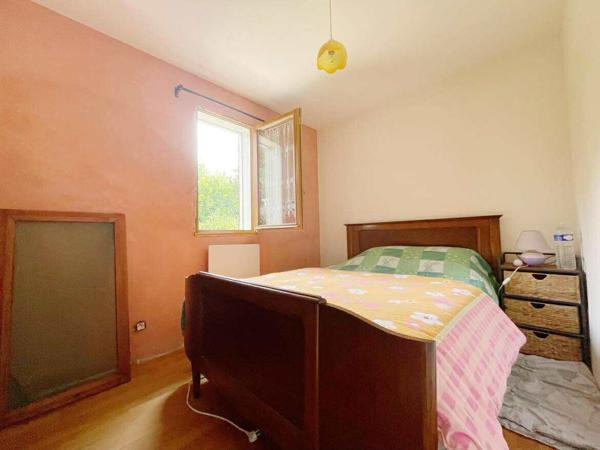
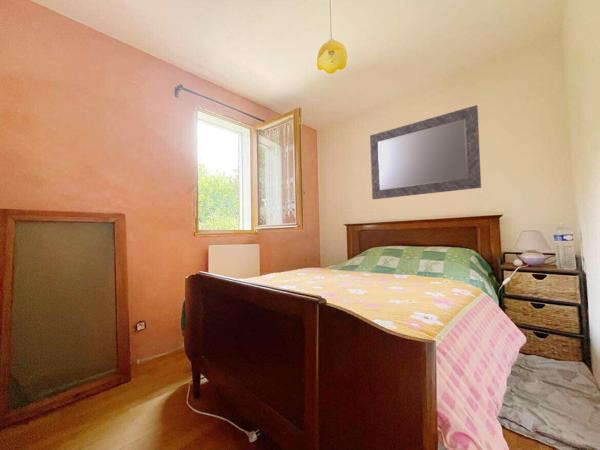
+ mirror (418, 158)
